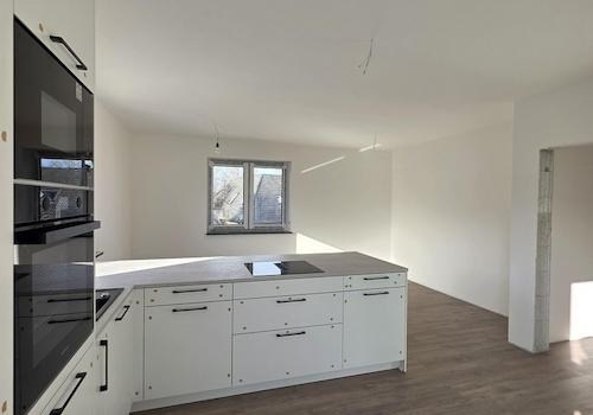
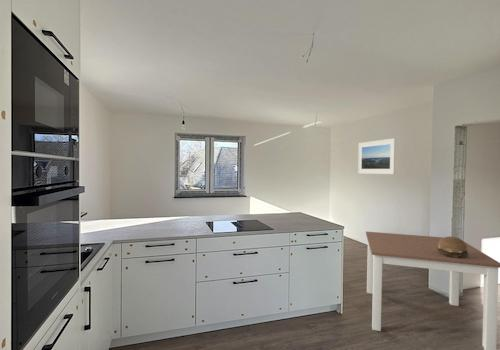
+ decorative bowl (452, 245)
+ dining table (419, 267)
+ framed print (375, 157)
